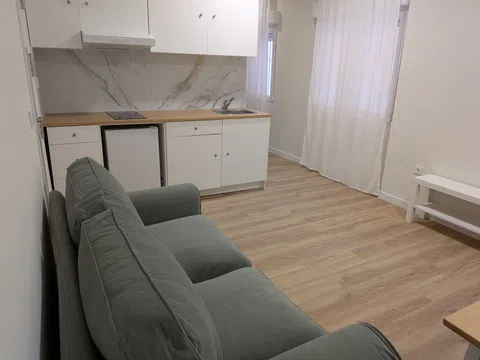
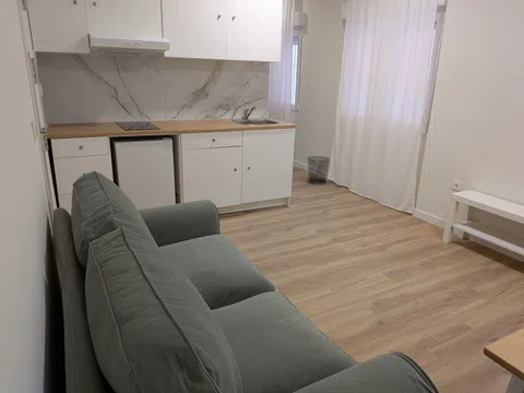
+ waste bin (318, 169)
